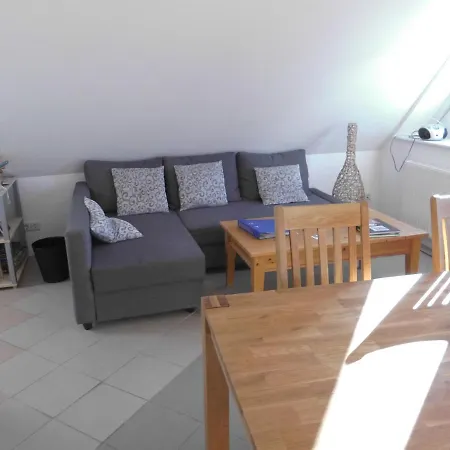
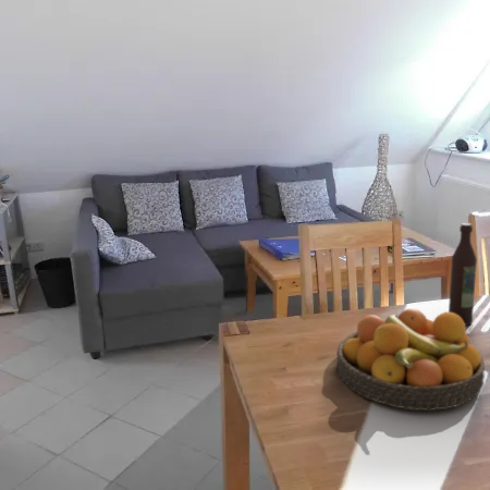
+ wine bottle (463, 273)
+ fruit bowl (408, 344)
